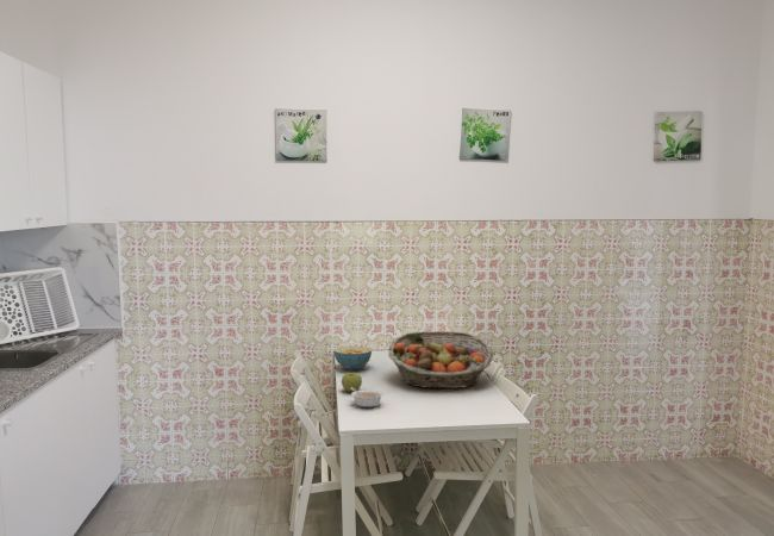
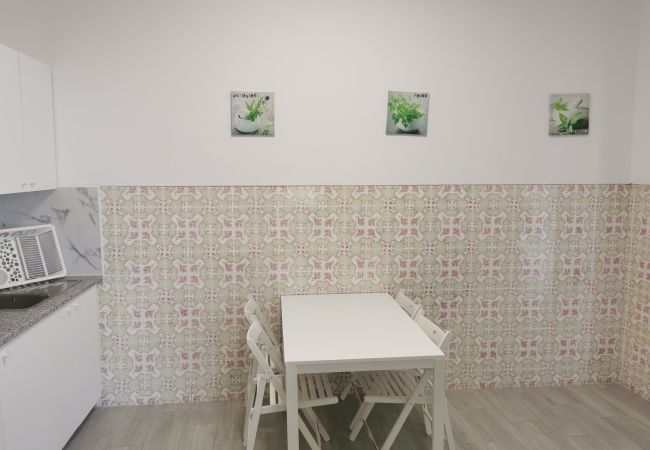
- fruit basket (439, 359)
- legume (366, 398)
- apple (351, 382)
- cereal bowl (352, 359)
